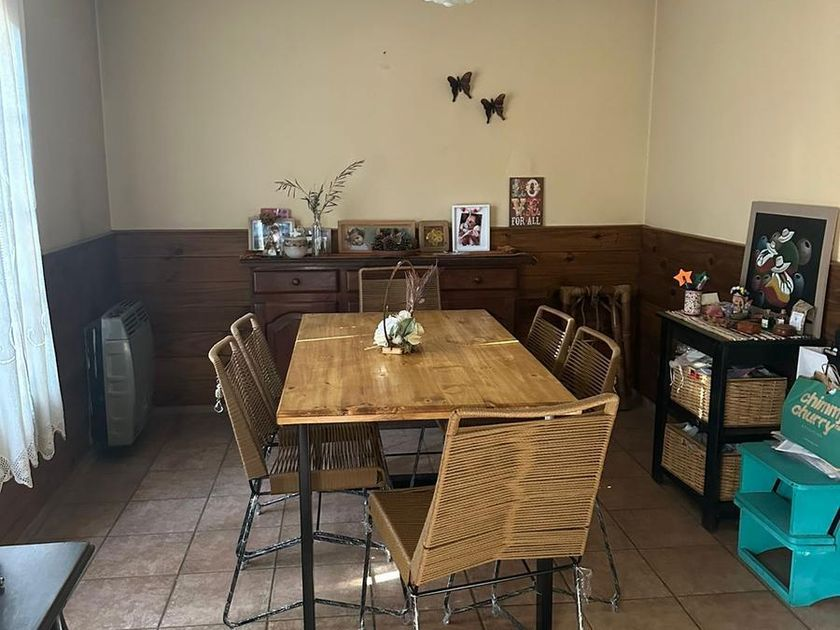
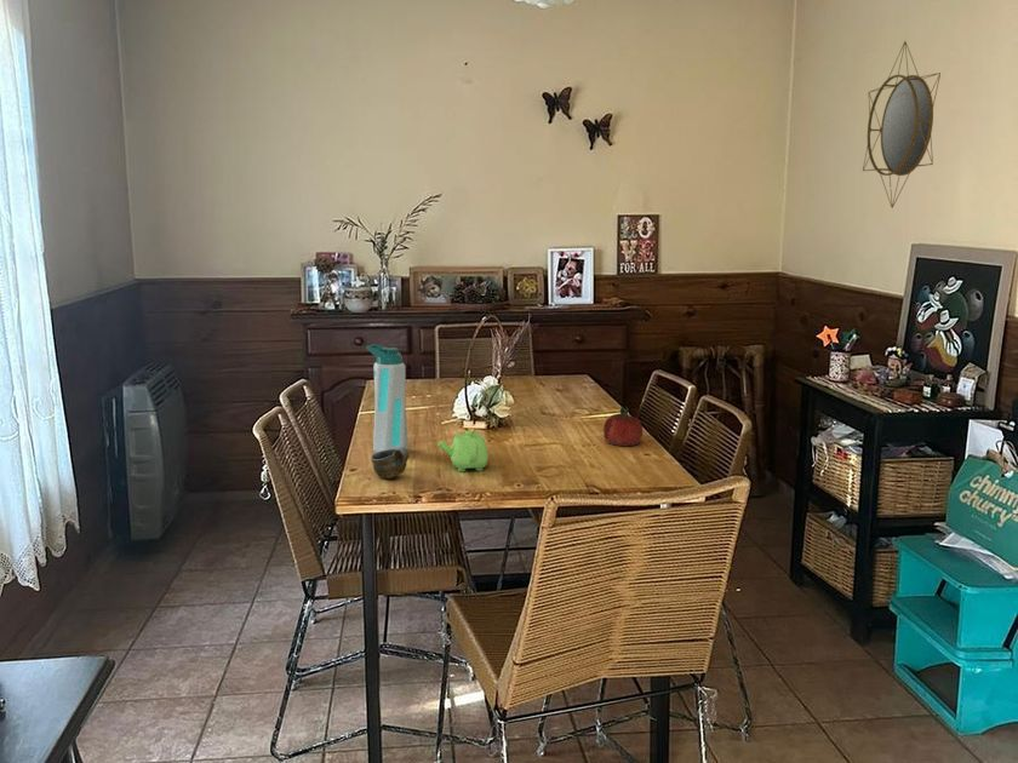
+ cup (389, 460)
+ fruit (622, 424)
+ teapot (462, 449)
+ home mirror (898, 125)
+ water bottle (387, 400)
